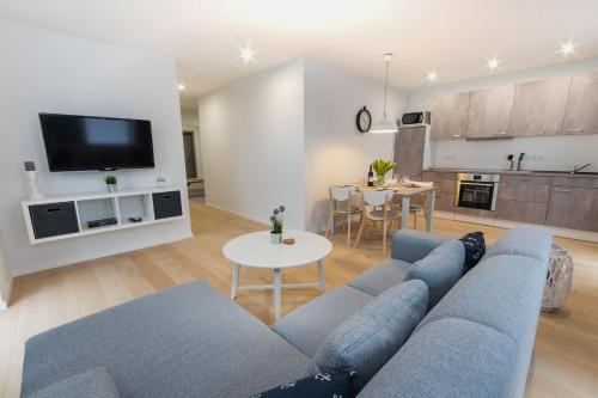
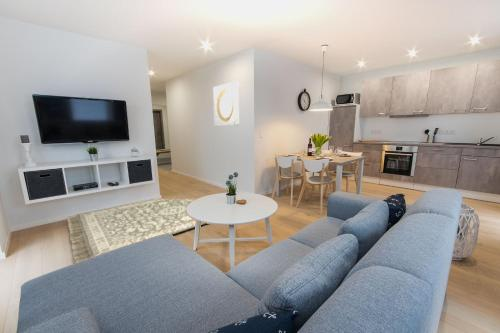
+ wall art (225, 105)
+ rug (173, 210)
